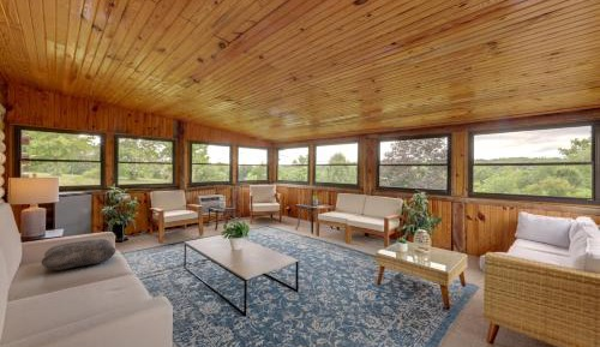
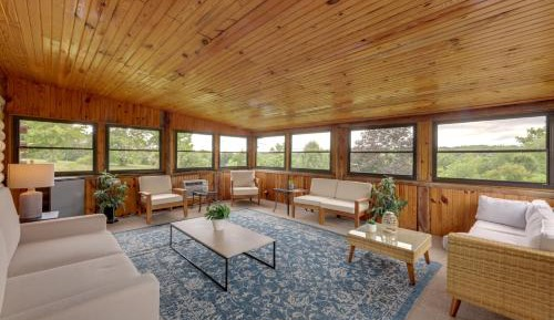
- cushion (80, 252)
